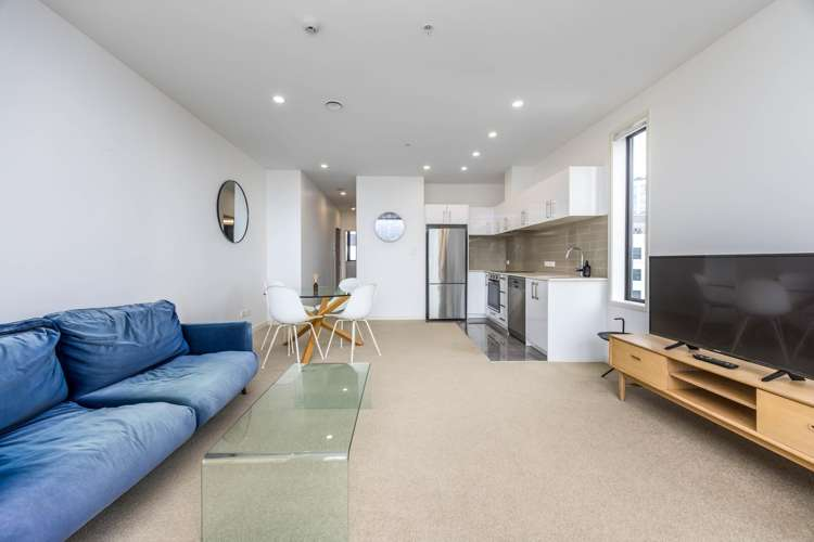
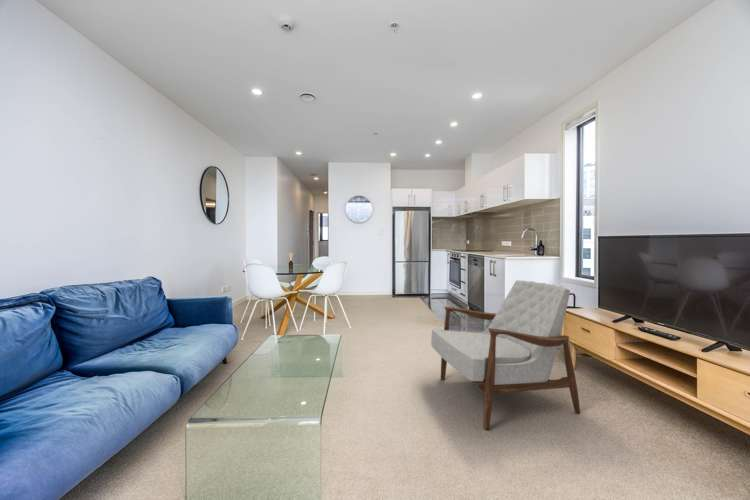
+ armchair (500, 340)
